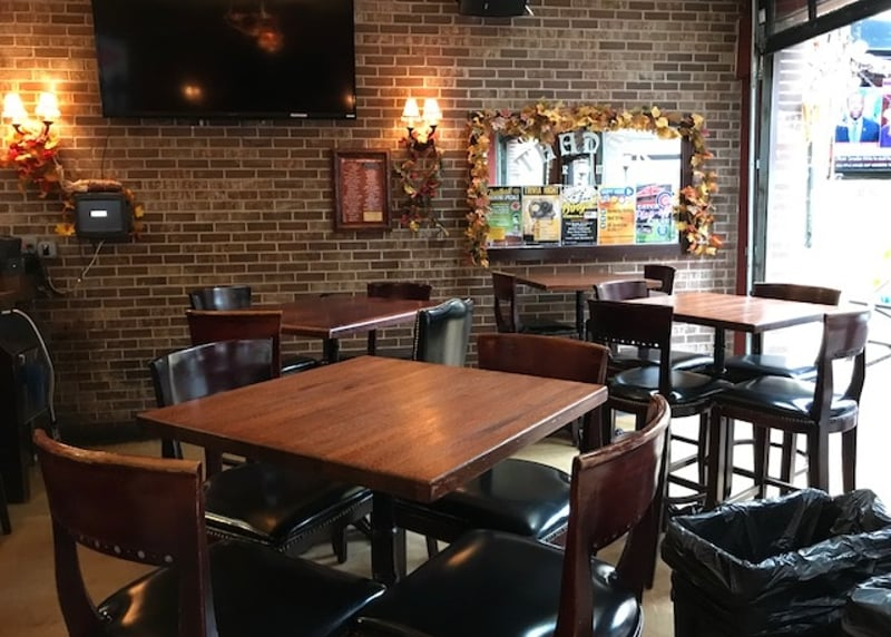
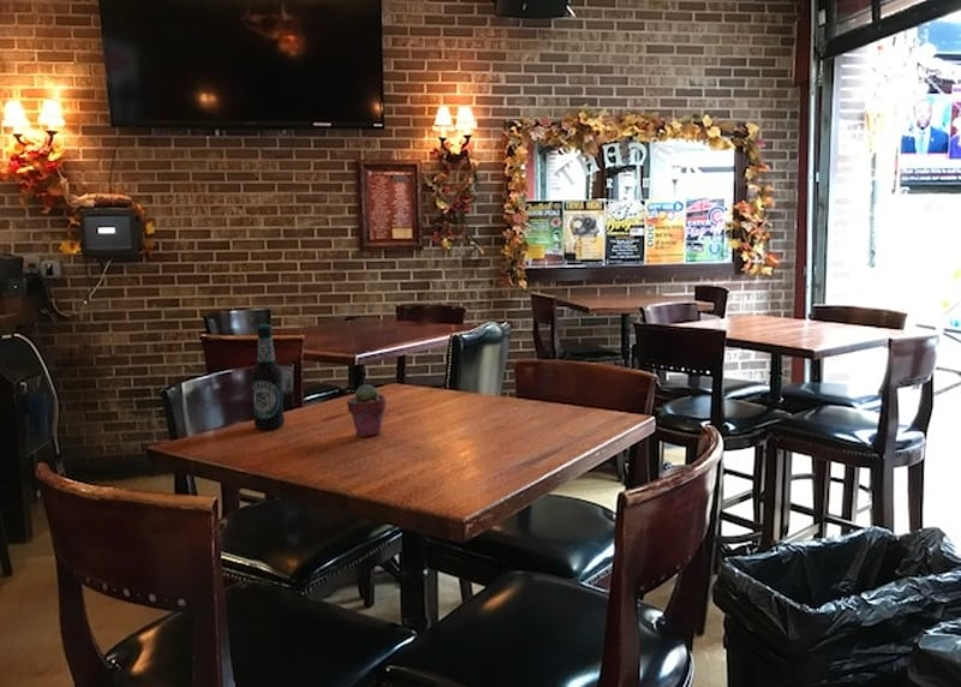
+ bottle (267, 376)
+ potted succulent (366, 408)
